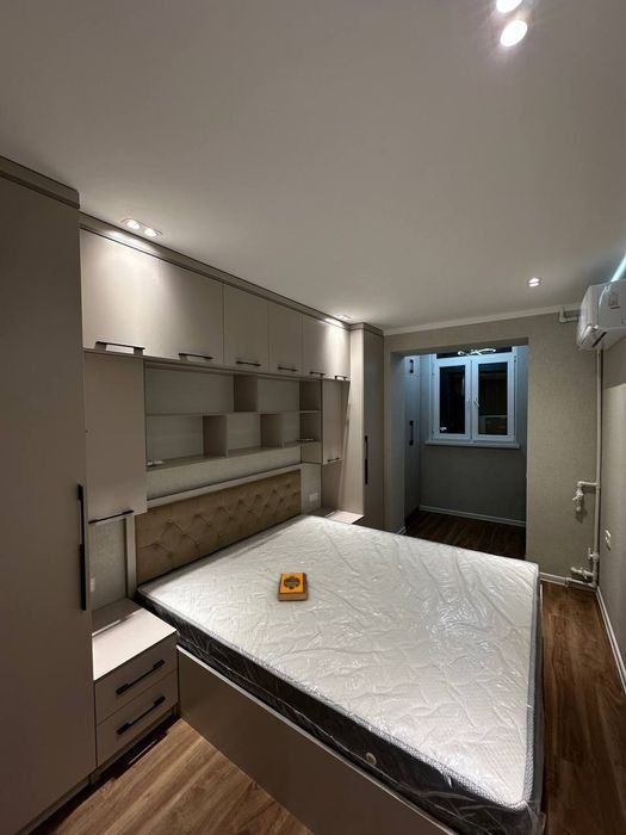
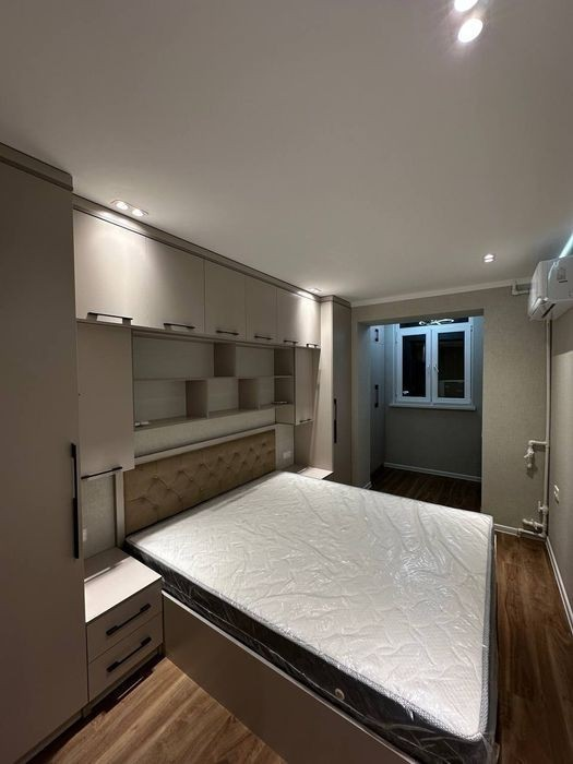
- hardback book (293, 586)
